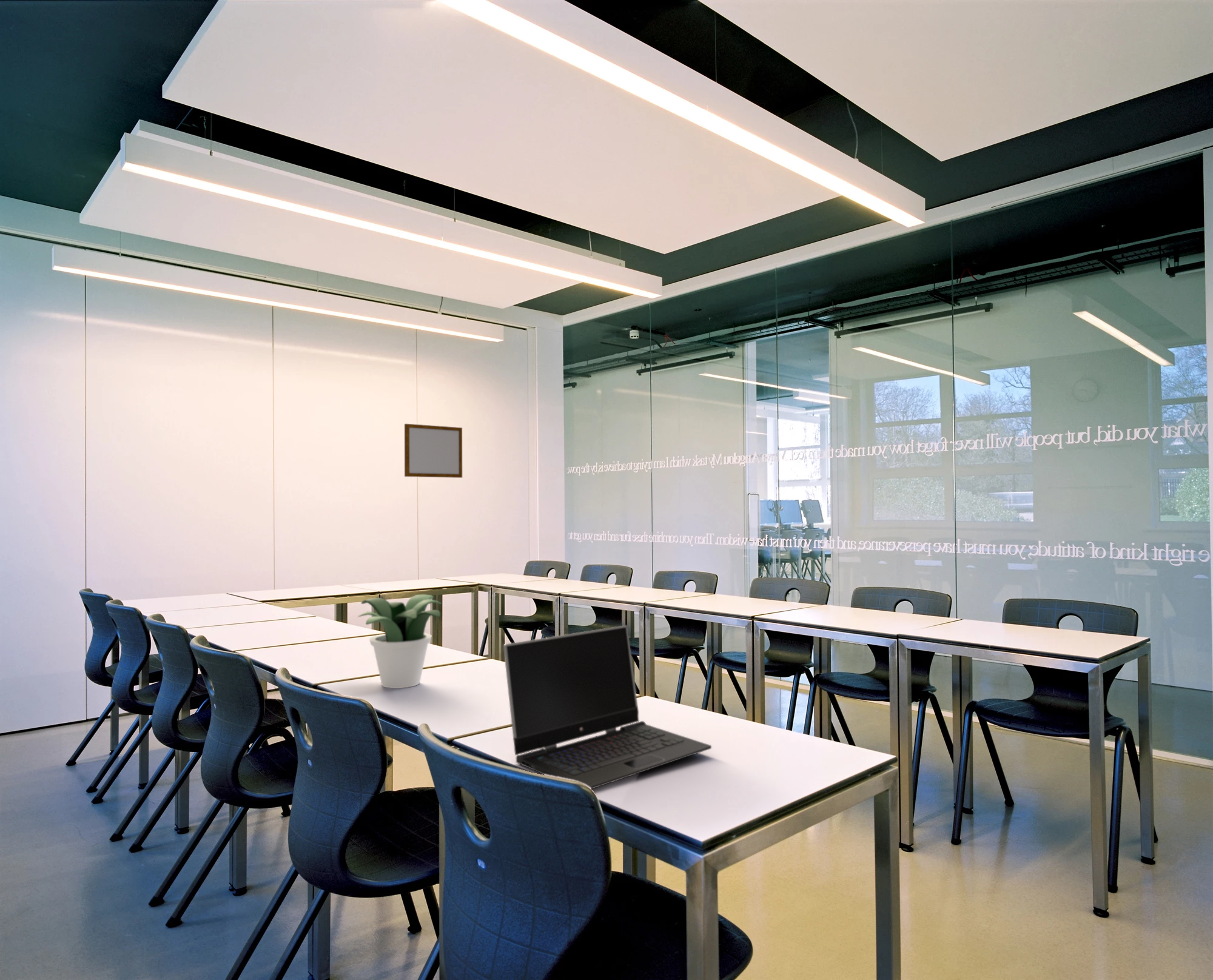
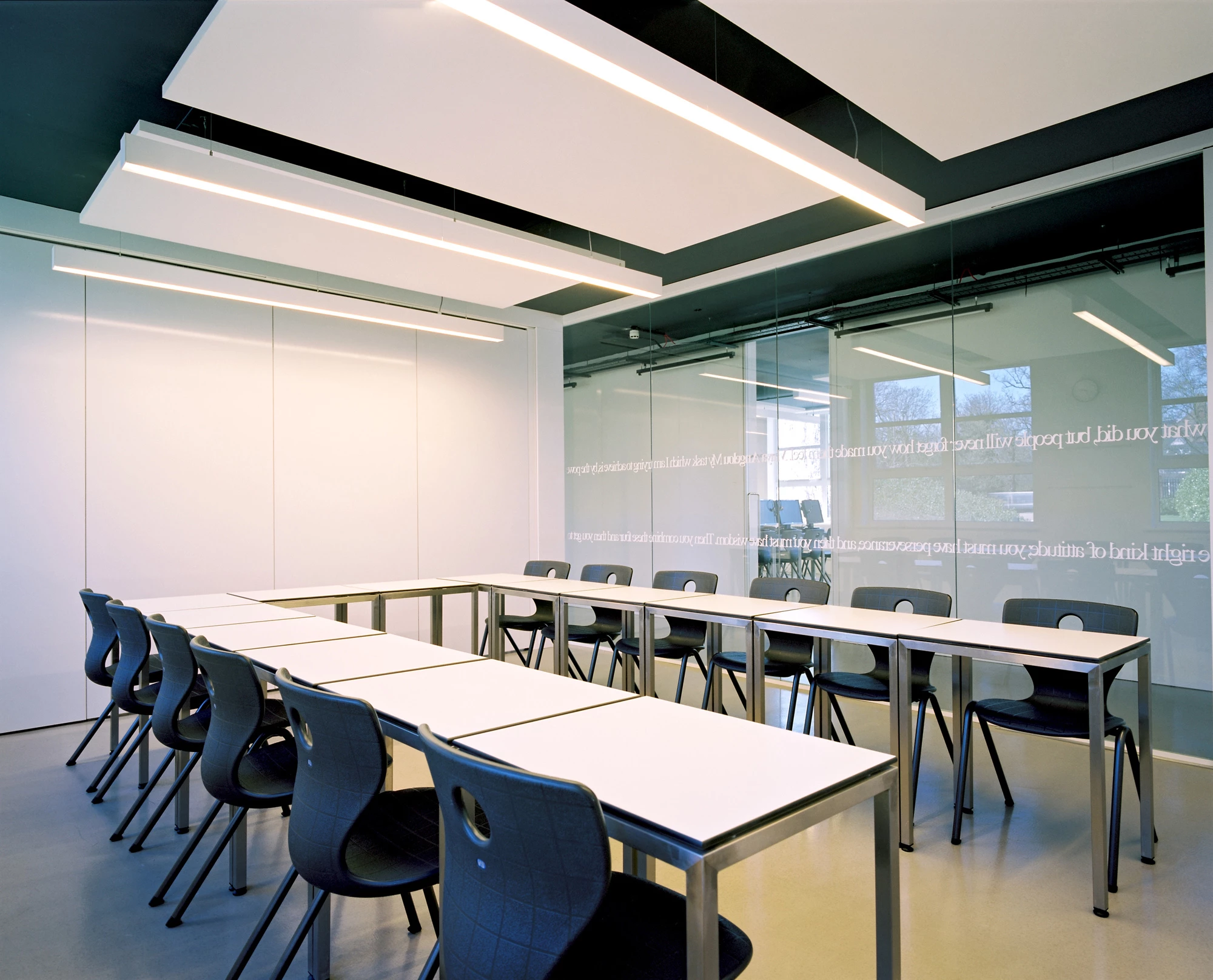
- potted plant (403, 640)
- writing board (434, 451)
- laptop computer (608, 699)
